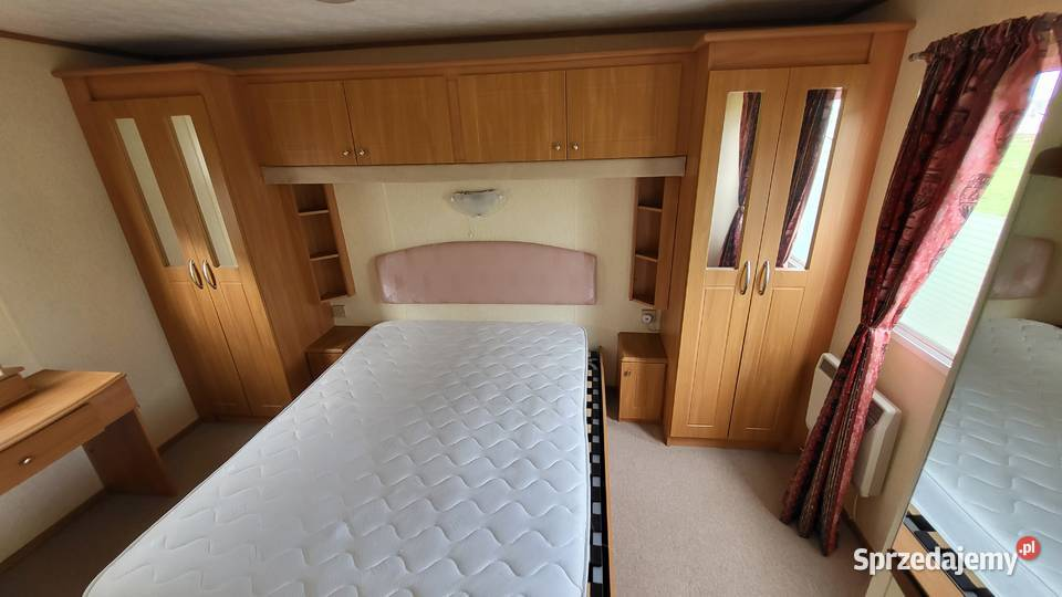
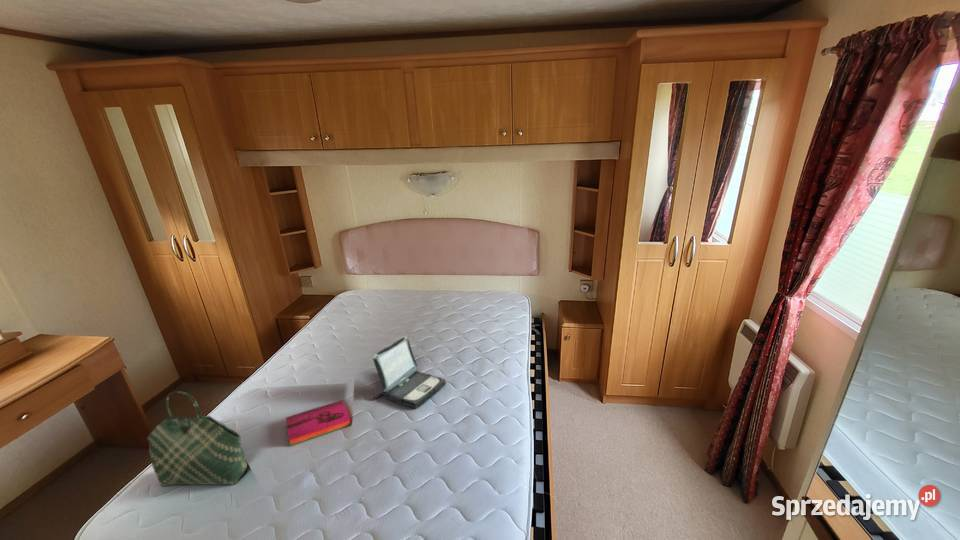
+ hardback book (318, 421)
+ laptop (408, 370)
+ tote bag (194, 434)
